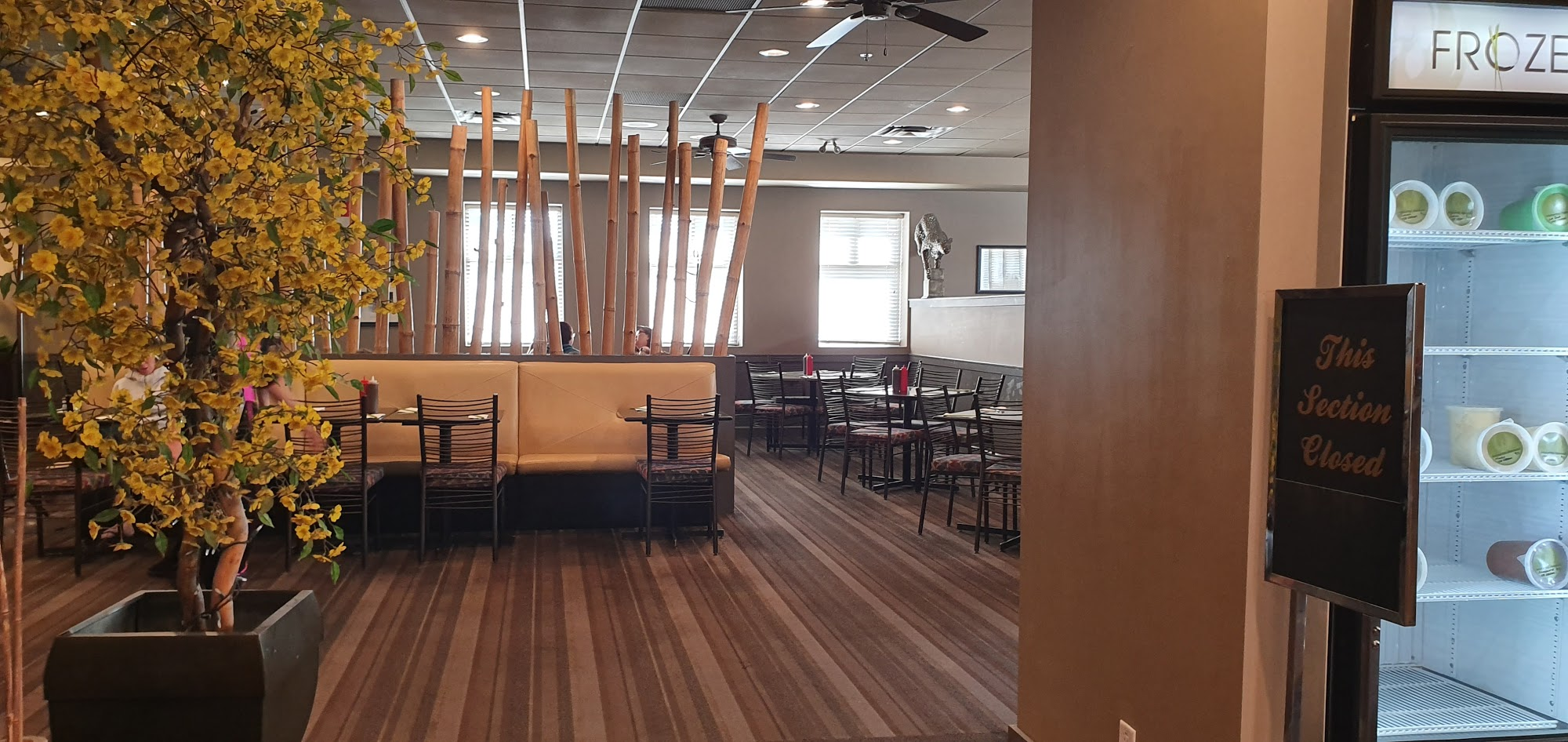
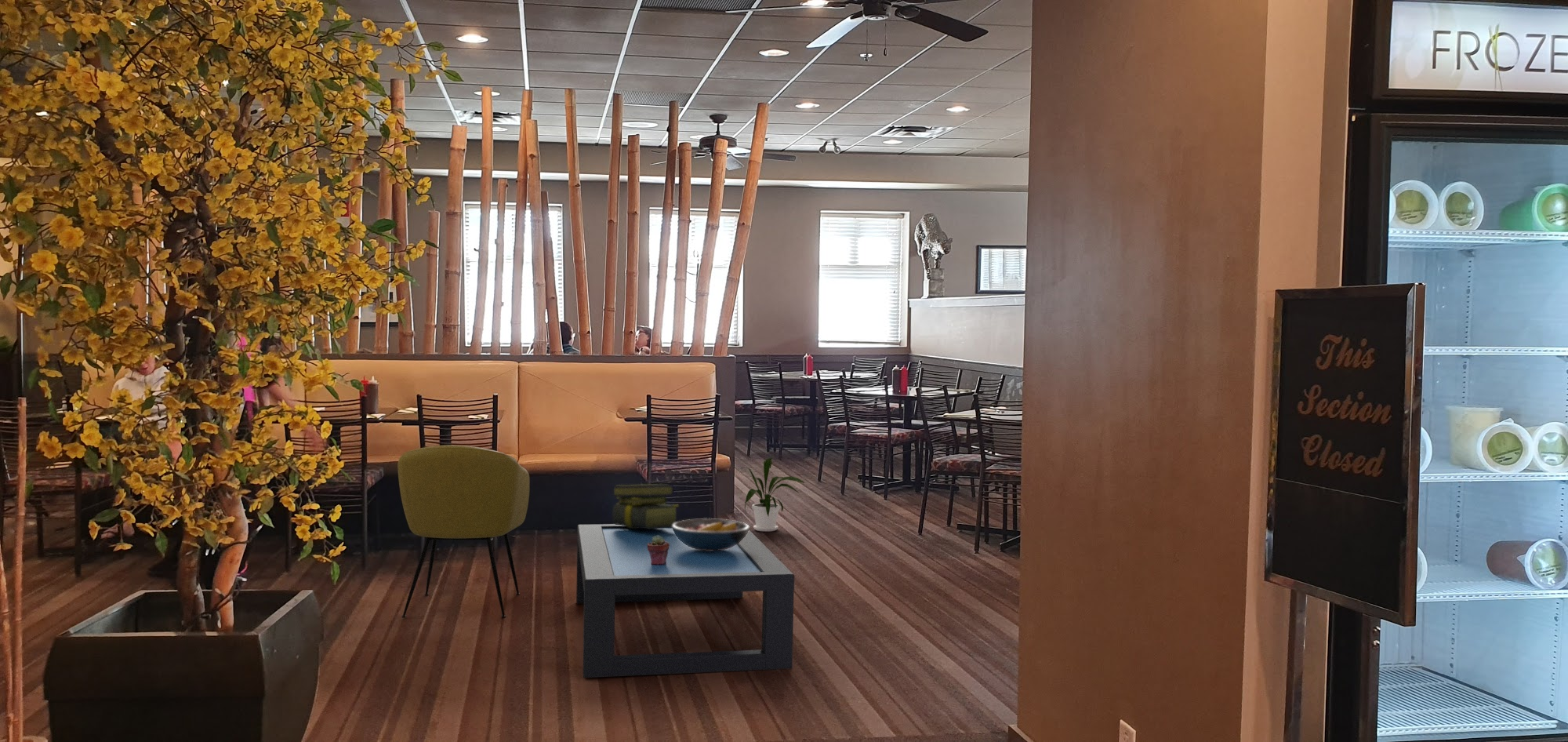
+ fruit bowl (710, 533)
+ armchair (462, 524)
+ stack of books (643, 506)
+ coffee table (673, 588)
+ house plant (768, 492)
+ potted succulent (658, 546)
